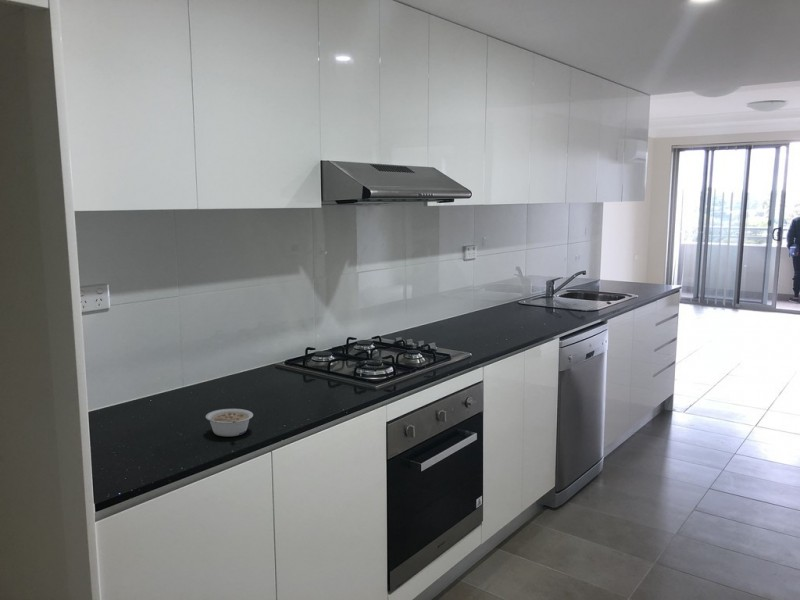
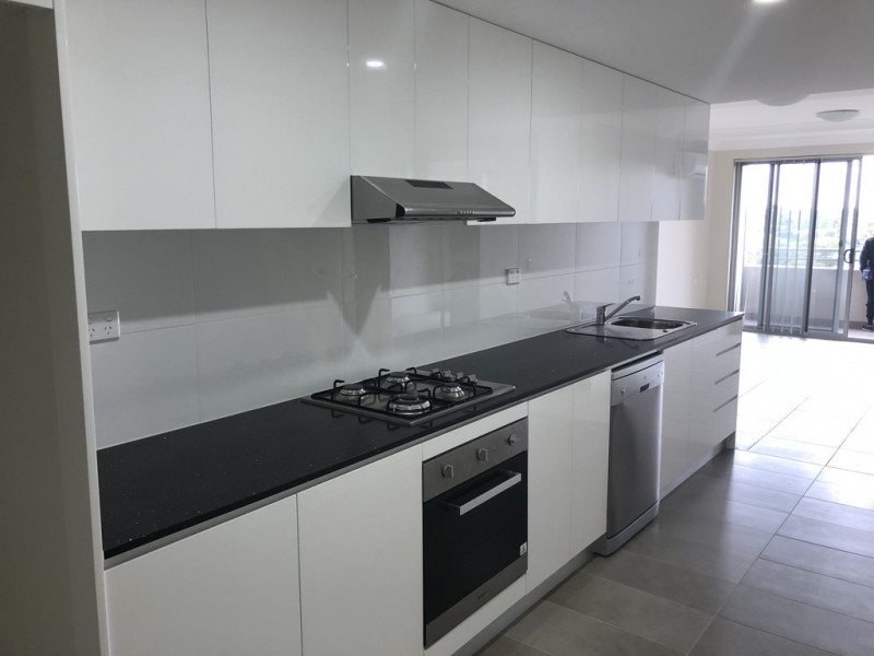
- legume (231, 422)
